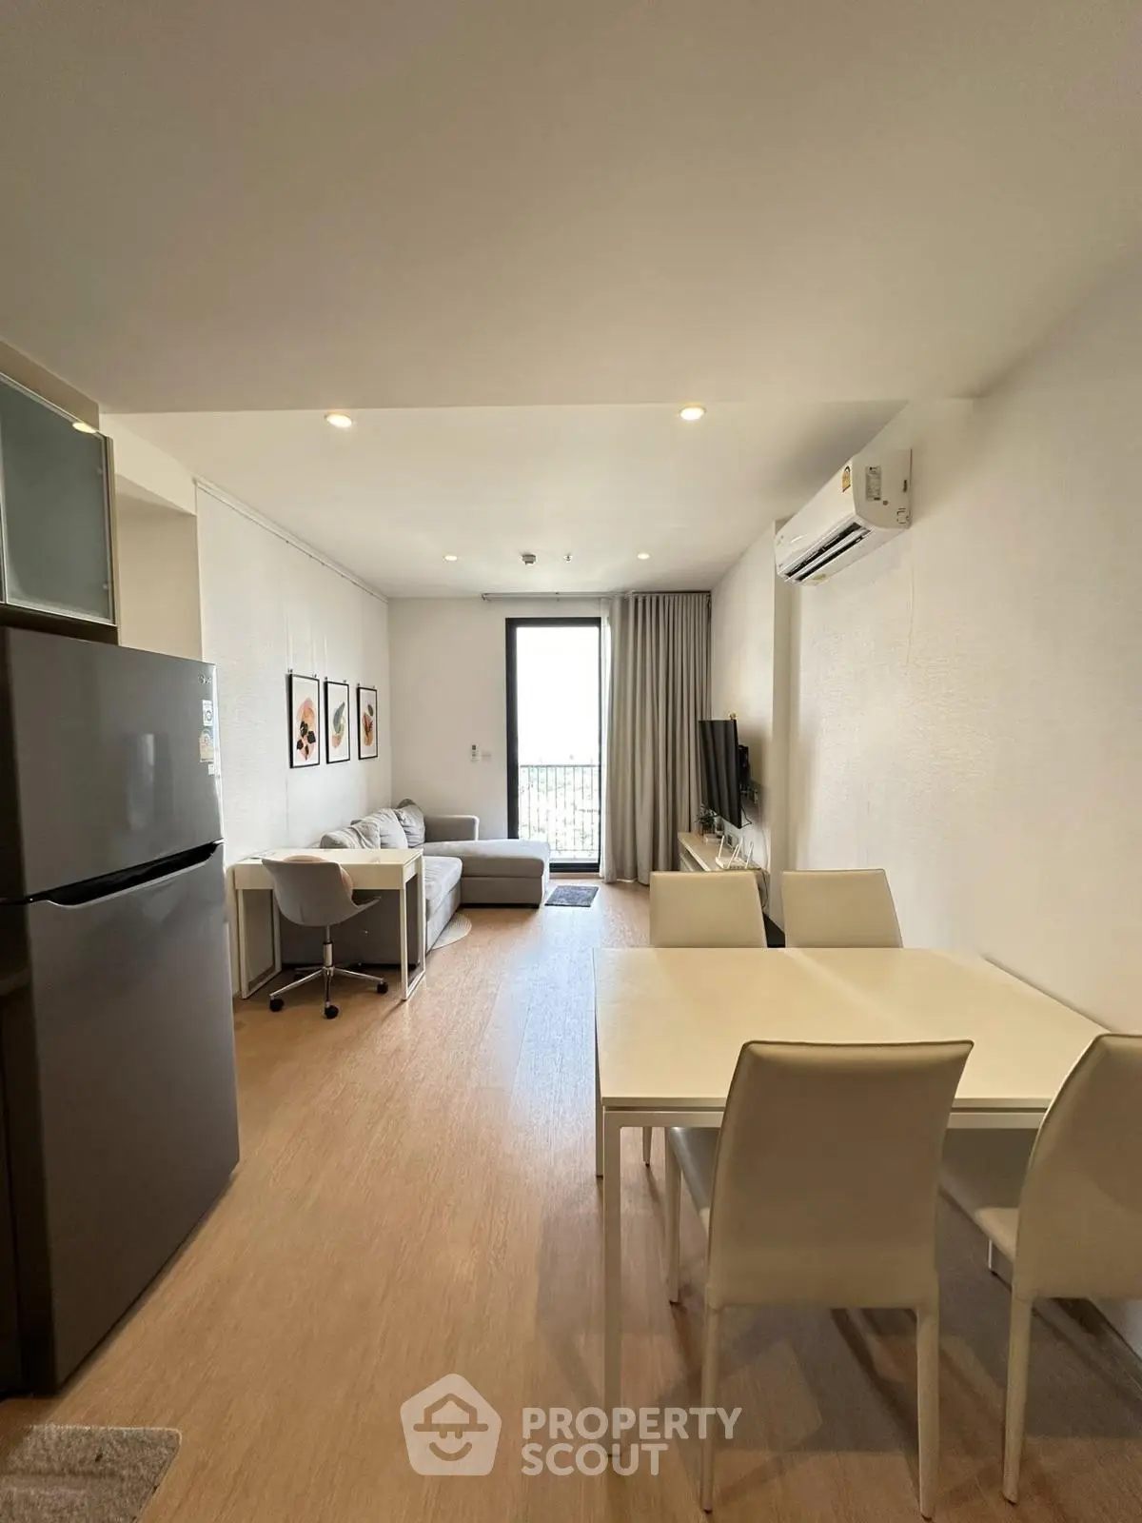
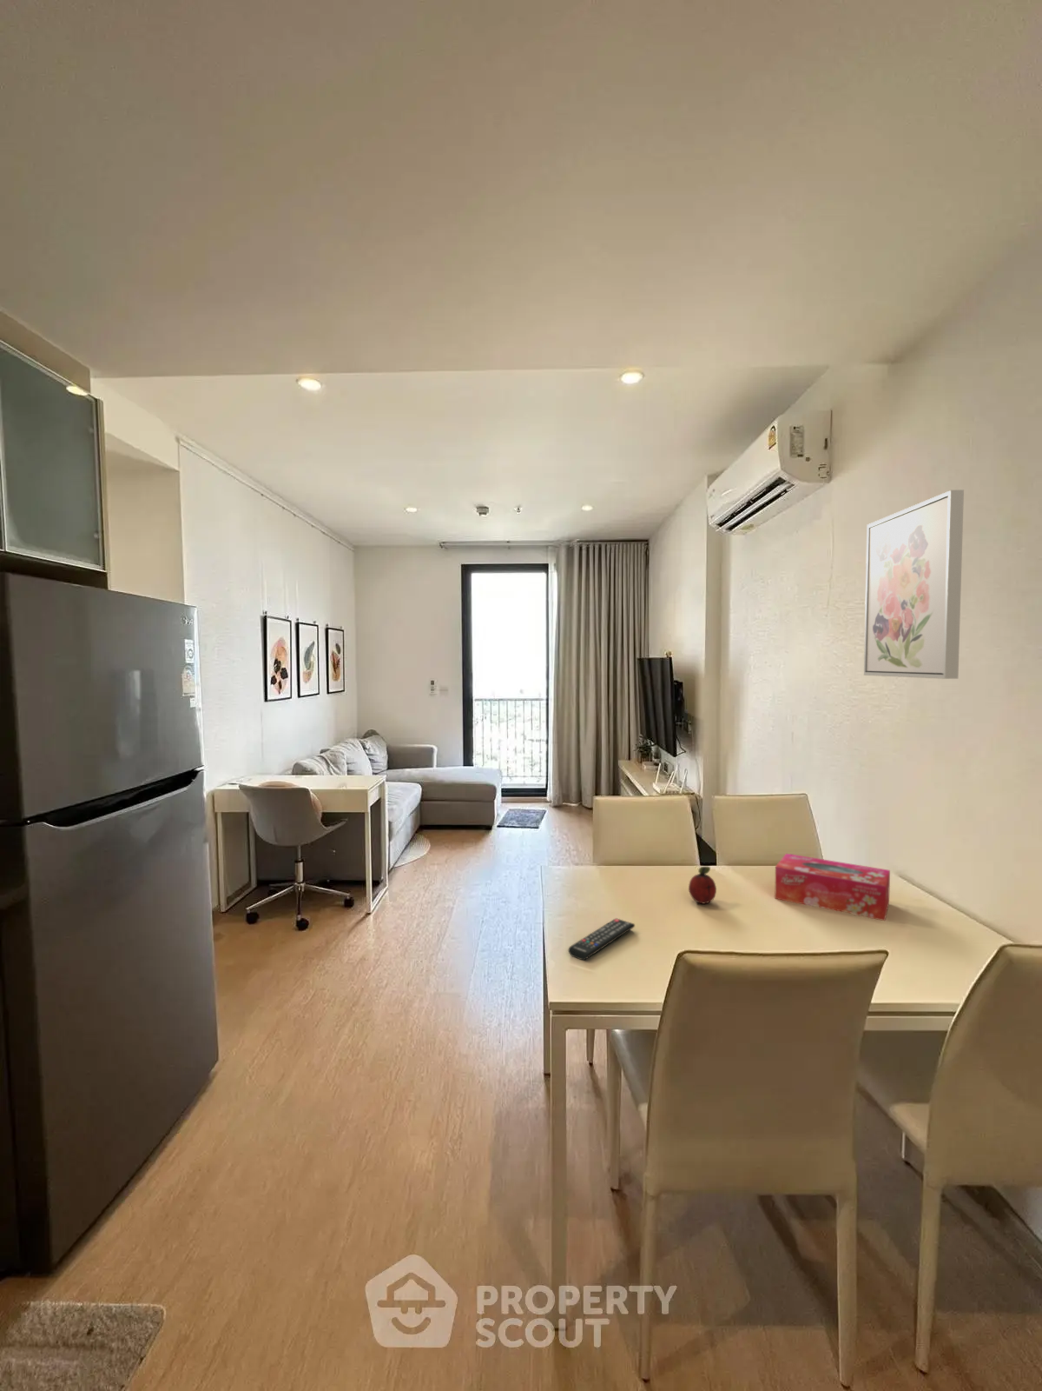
+ fruit (703, 885)
+ wall art (907, 593)
+ remote control (603, 938)
+ tissue box (831, 884)
